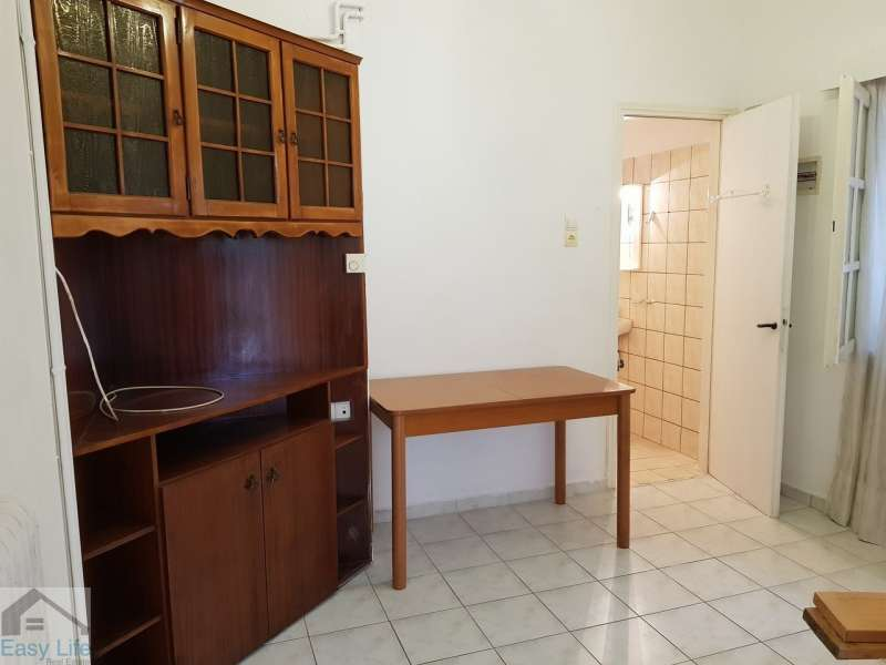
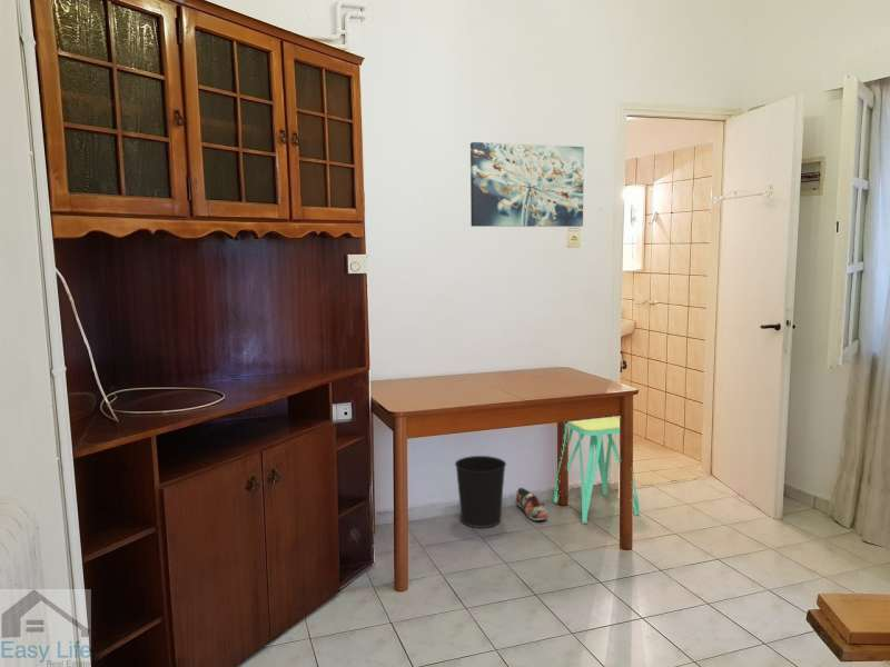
+ wall art (527, 186)
+ wastebasket (481, 491)
+ shoe (531, 504)
+ stool (595, 462)
